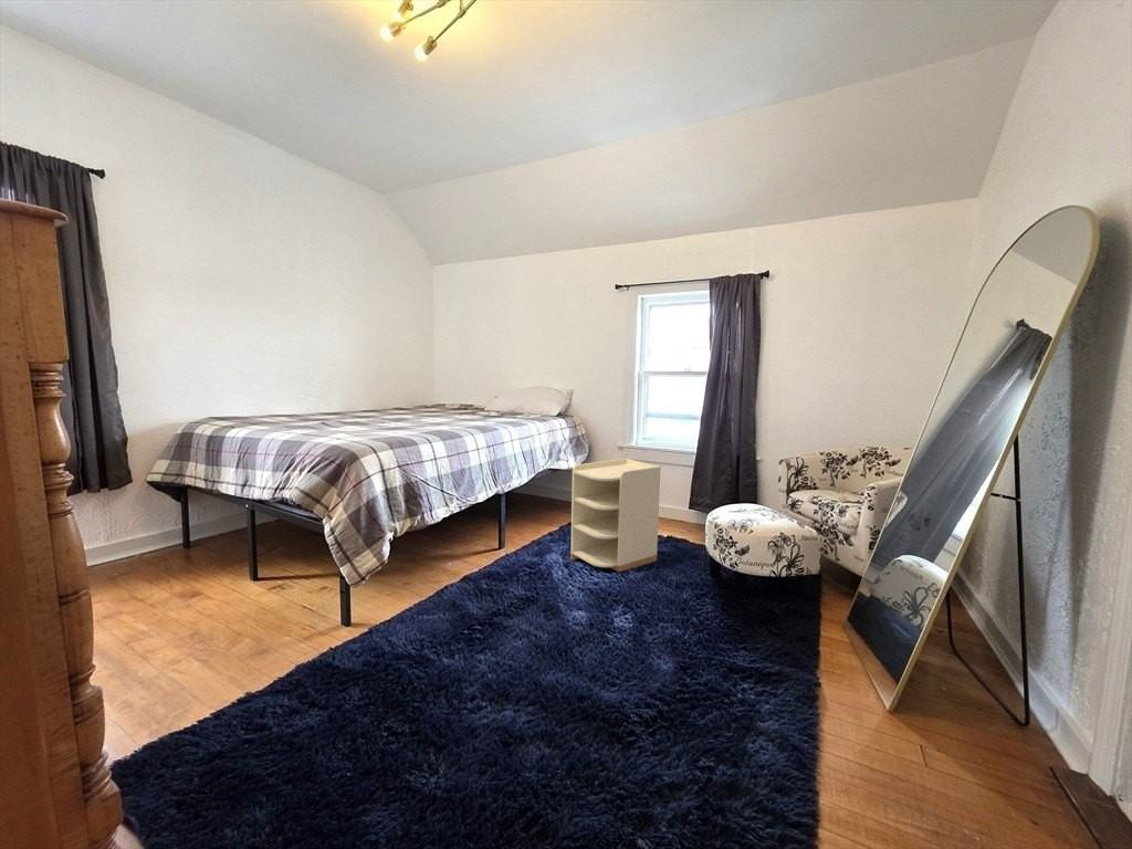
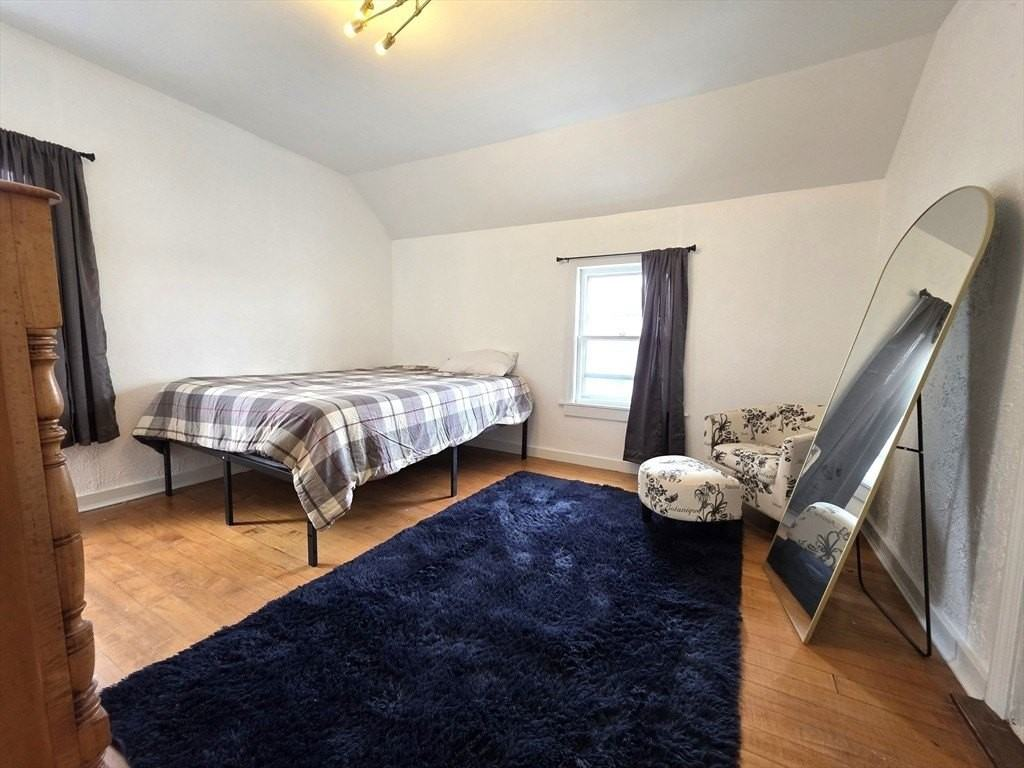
- nightstand (615, 512)
